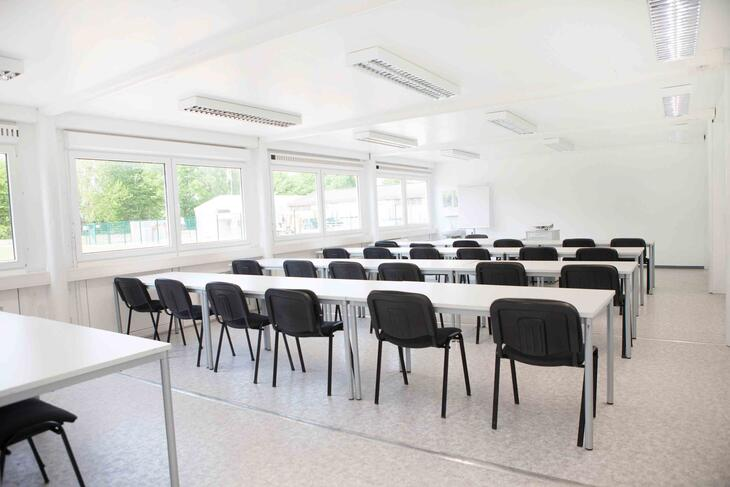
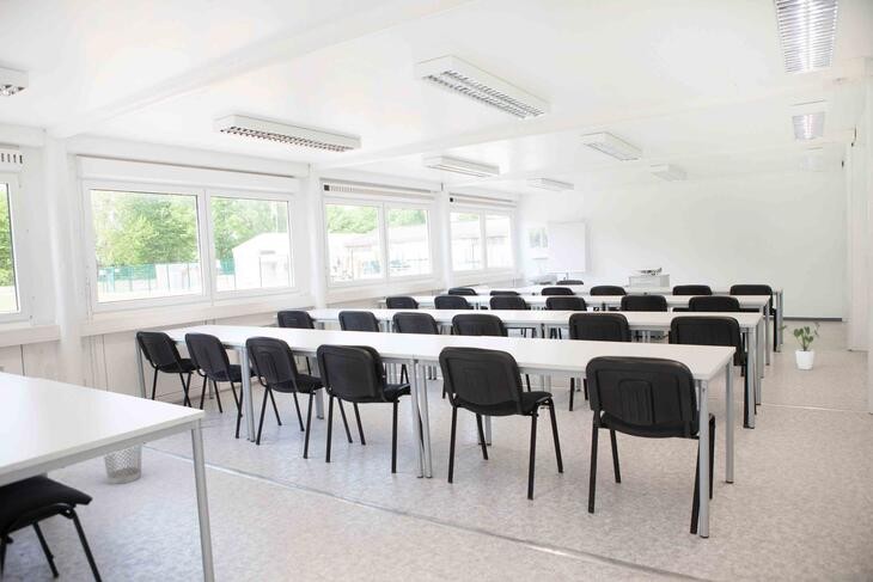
+ wastebasket (123, 457)
+ house plant (801, 344)
